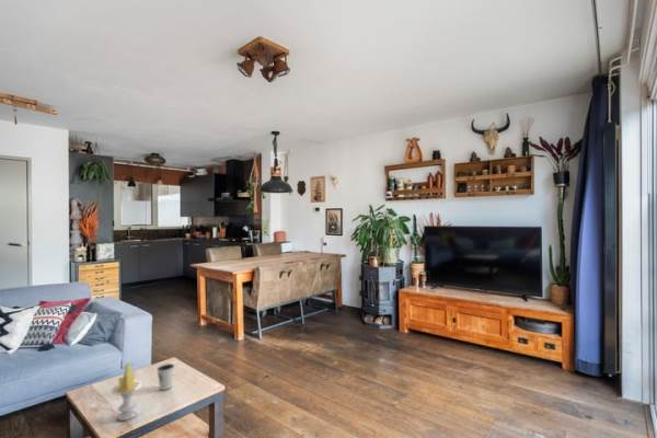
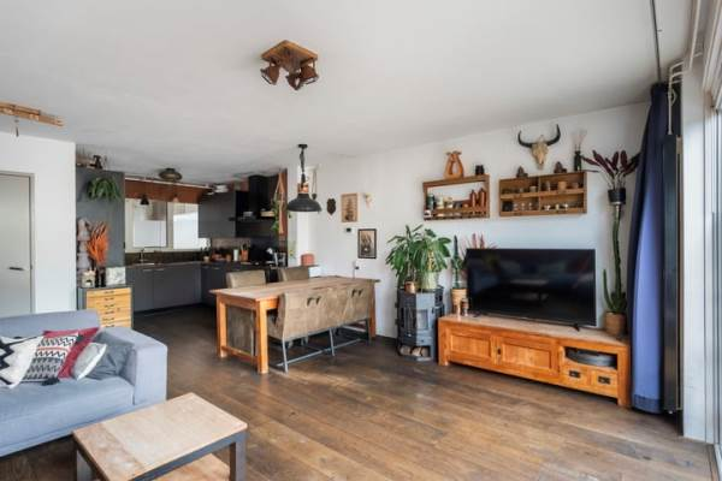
- candle (127, 389)
- dixie cup (165, 377)
